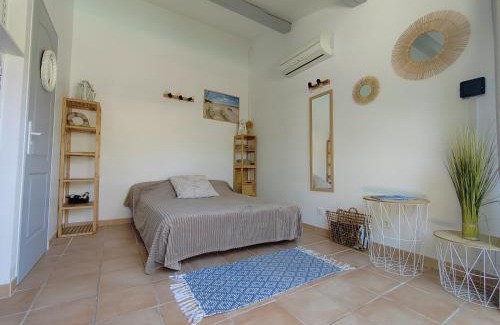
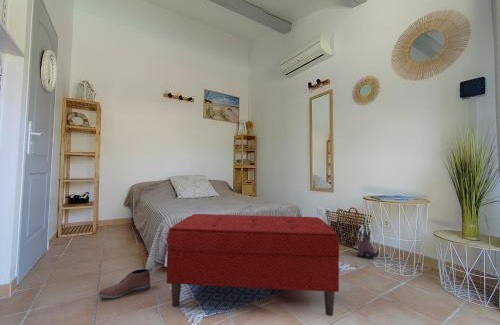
+ plush toy (369, 244)
+ bench (252, 257)
+ shoe (126, 282)
